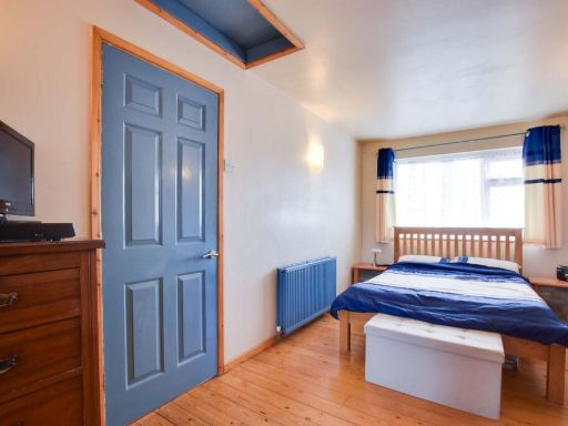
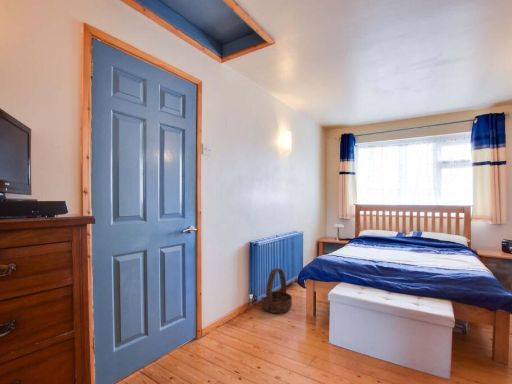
+ basket (276, 291)
